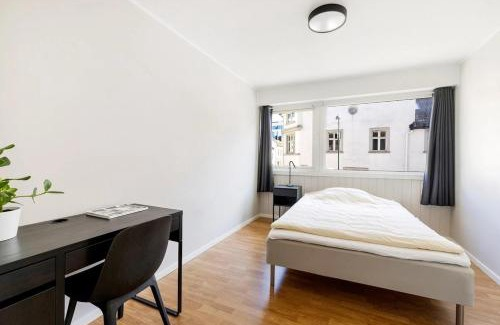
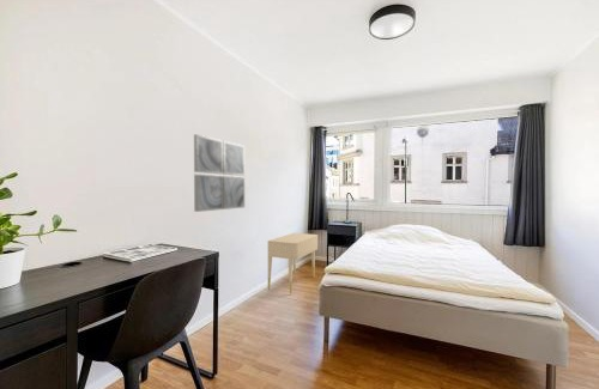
+ wall art (222, 174)
+ nightstand (295, 260)
